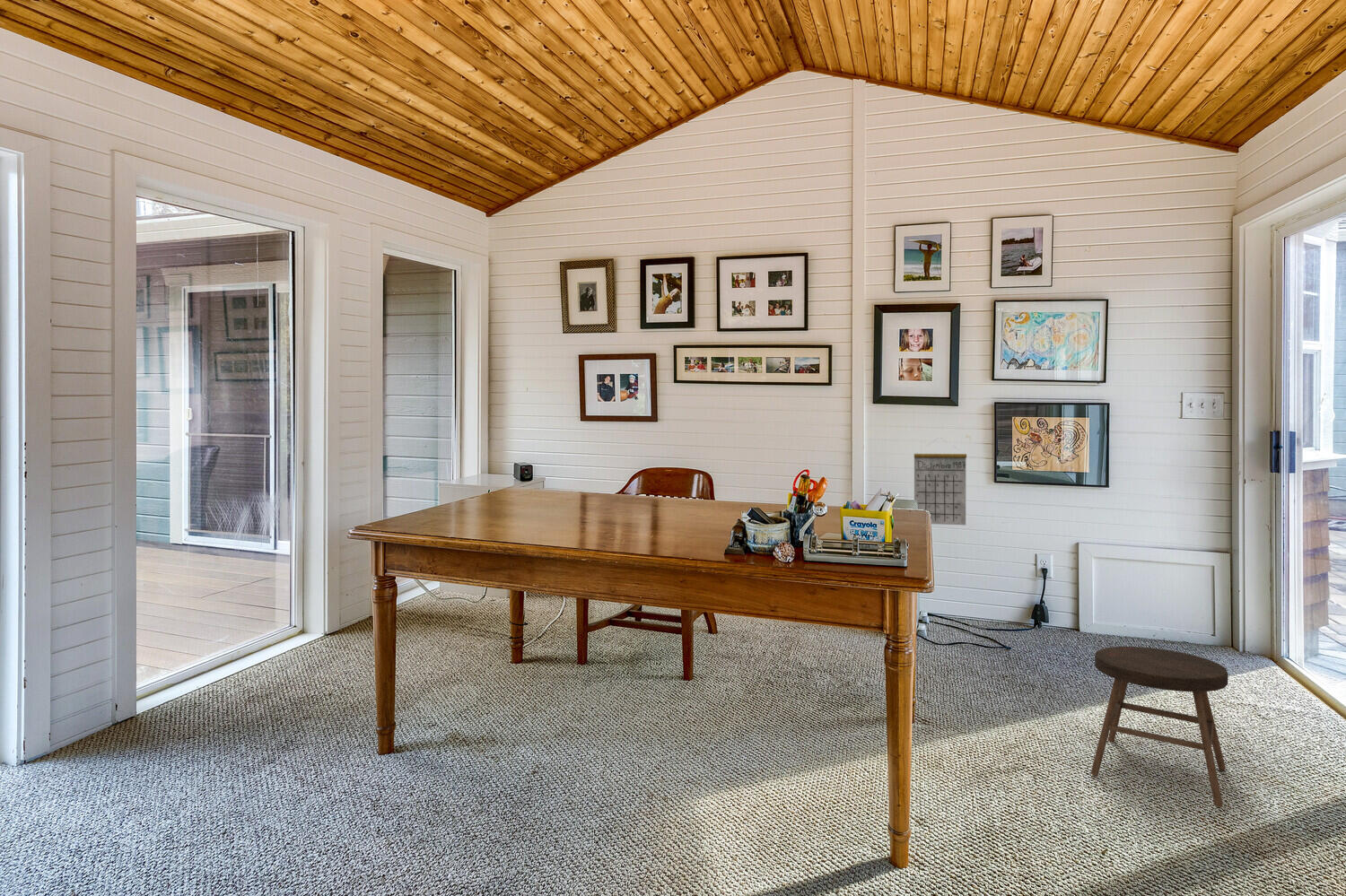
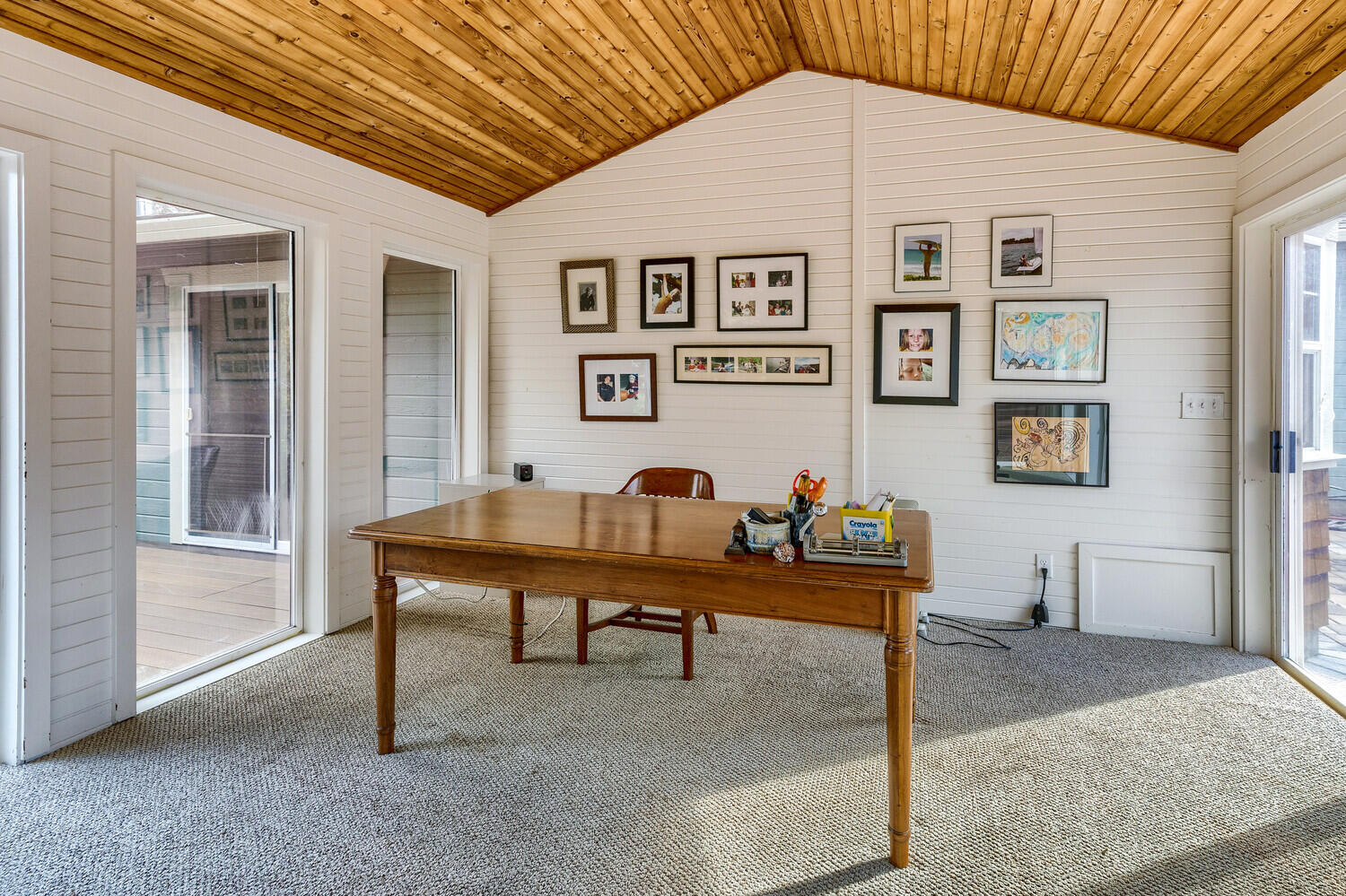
- stool (1158, 715)
- calendar (940, 480)
